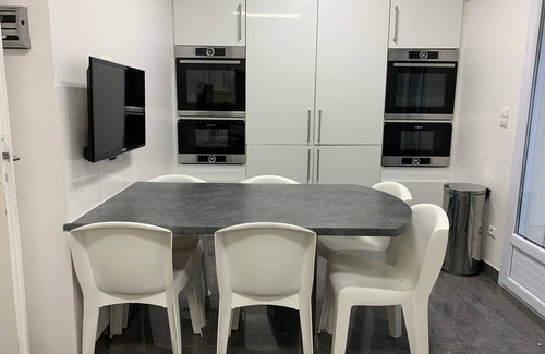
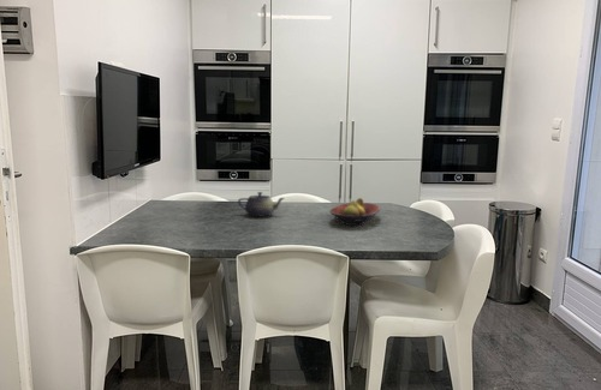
+ teapot (261, 203)
+ fruit bowl (355, 209)
